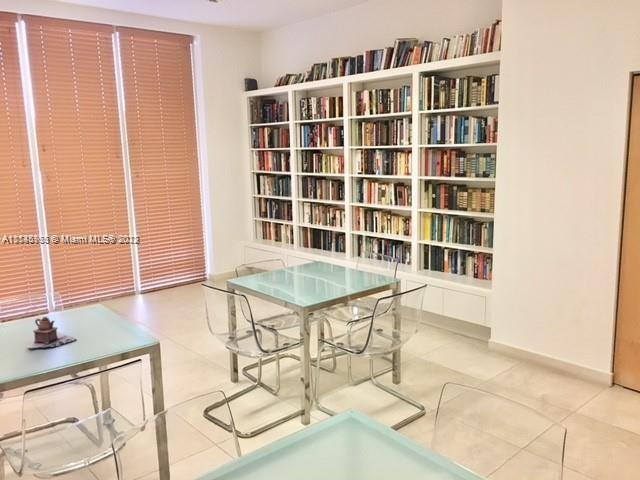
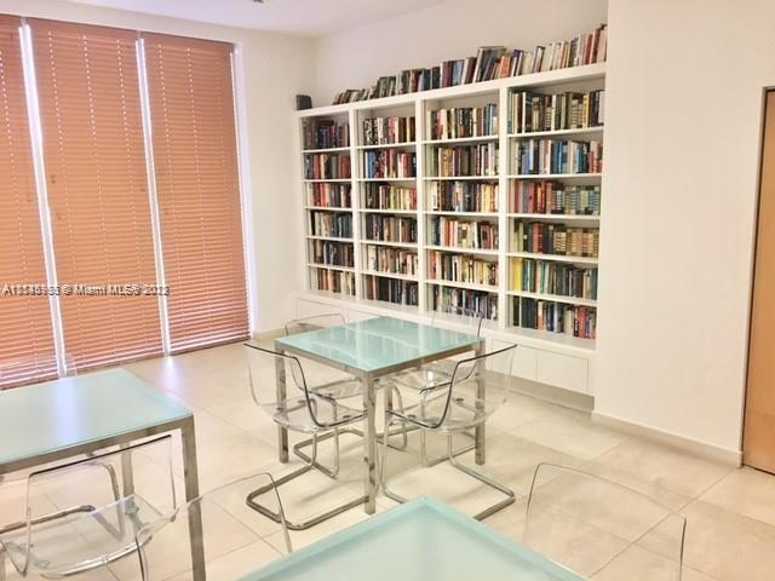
- teapot (47, 329)
